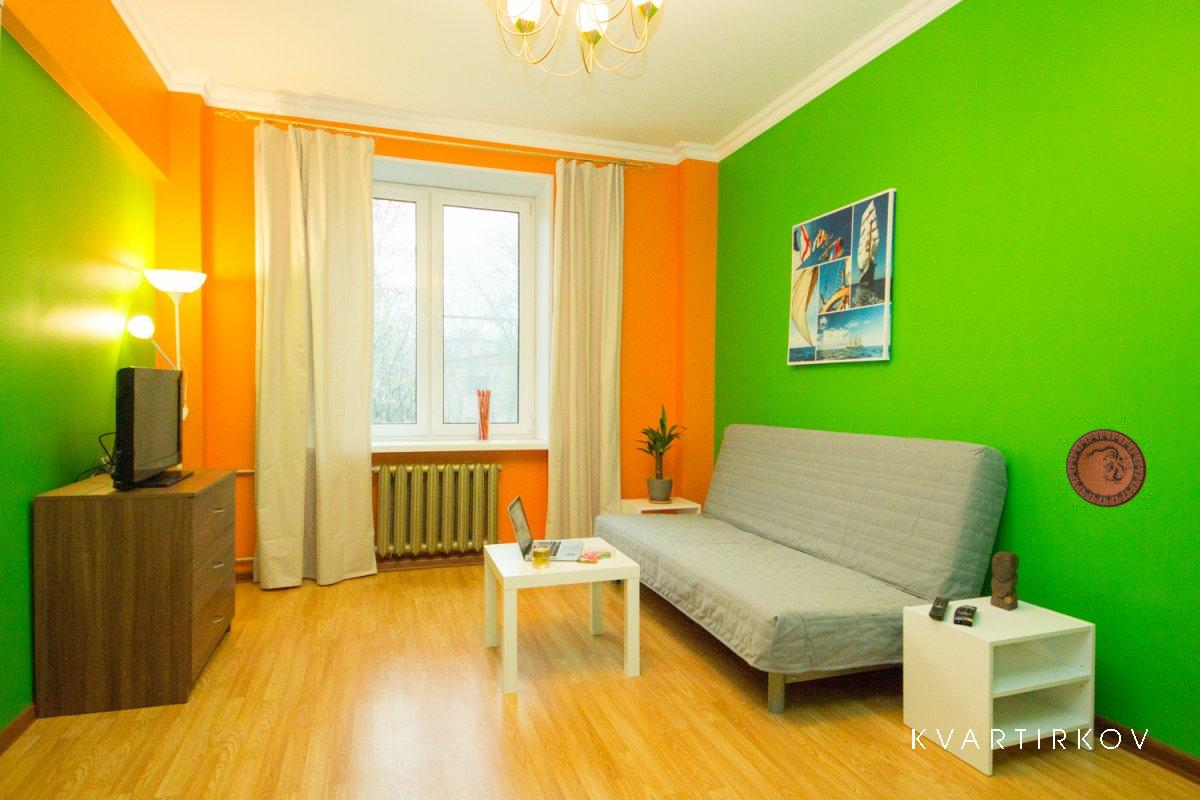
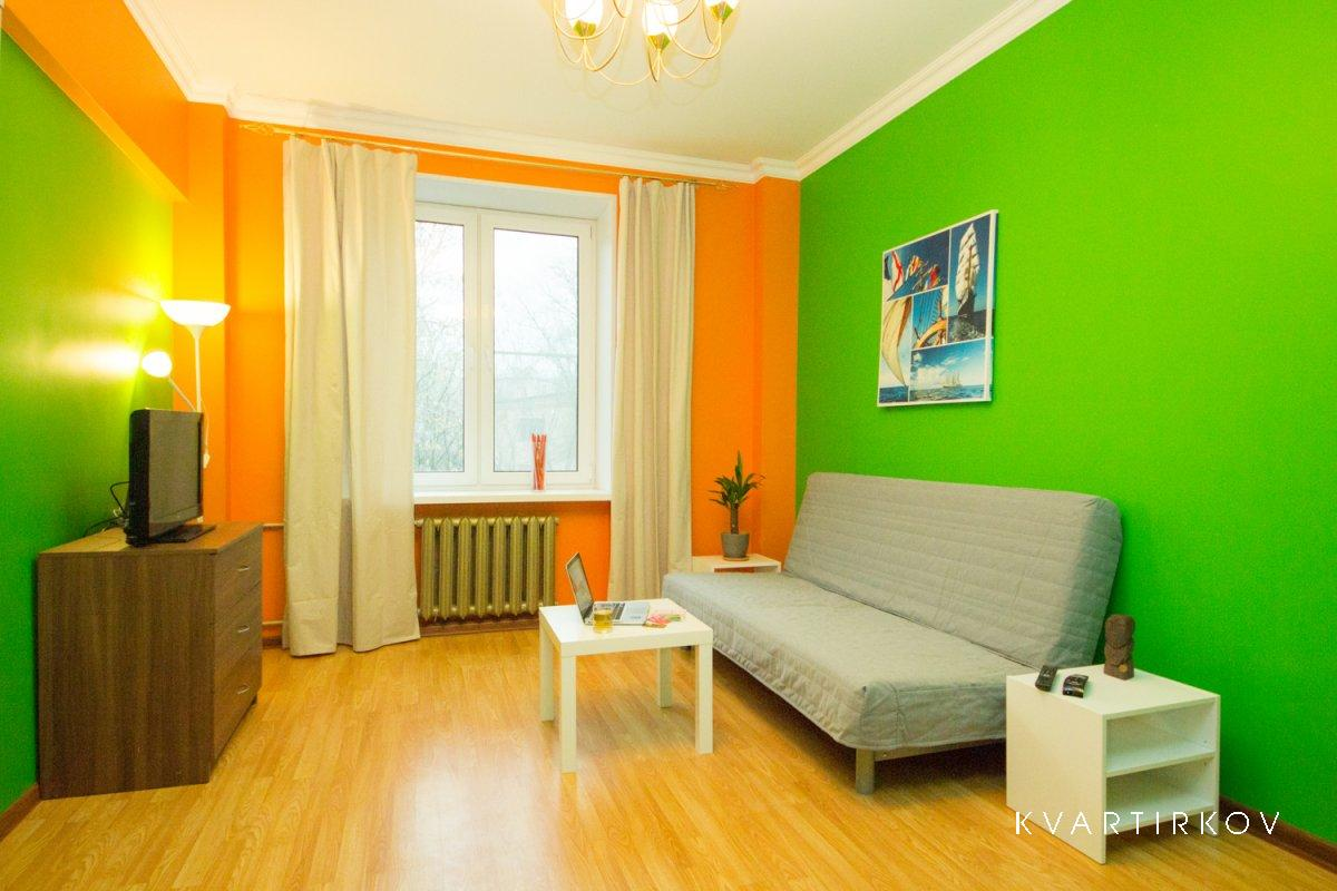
- decorative plate (1105, 467)
